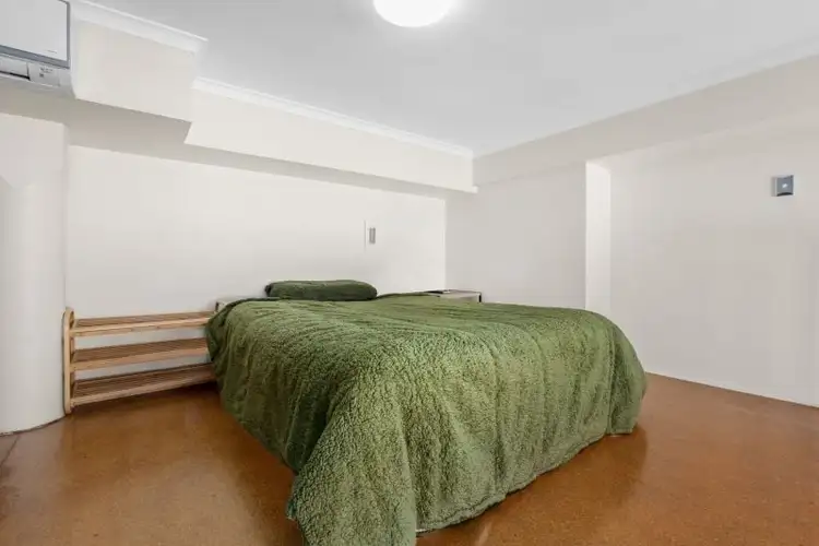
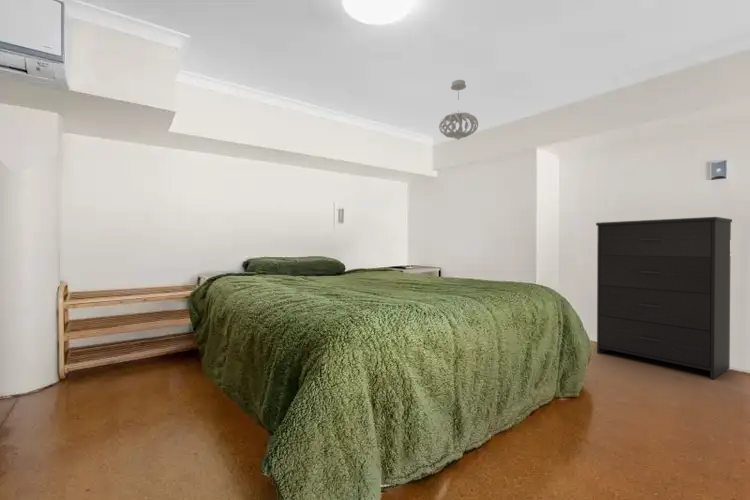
+ dresser (659, 290)
+ pendant light (458, 112)
